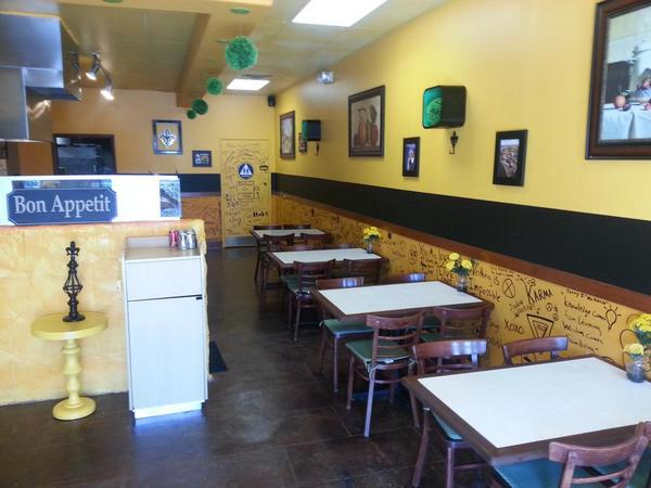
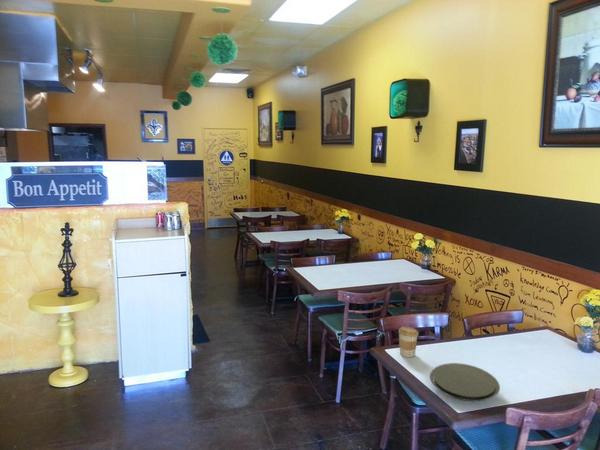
+ plate (463, 383)
+ coffee cup (408, 341)
